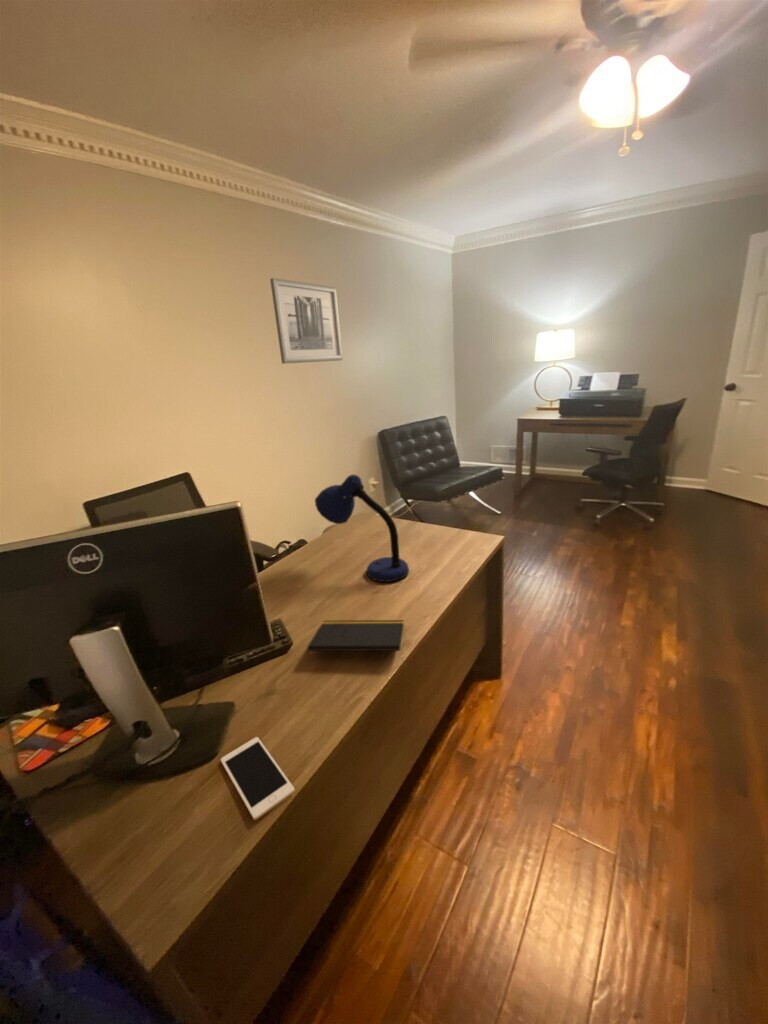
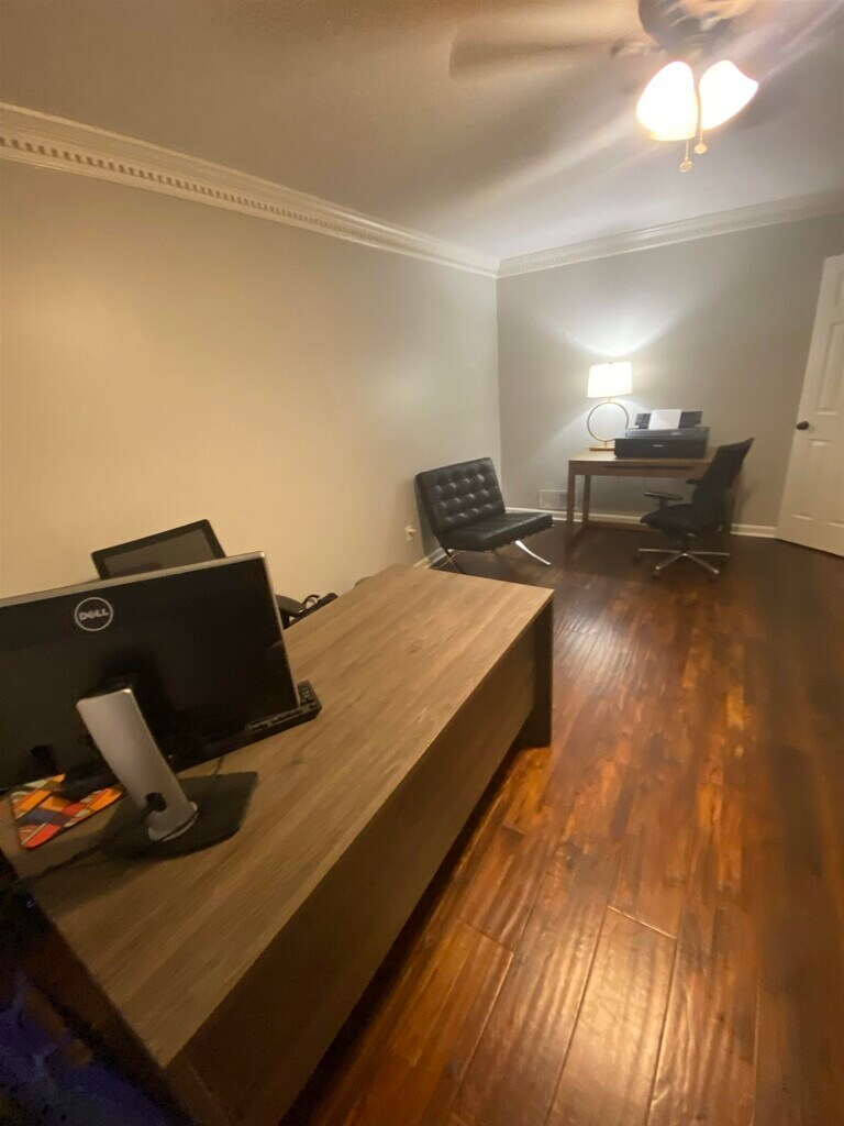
- desk lamp (350, 516)
- wall art (310, 323)
- notepad (358, 634)
- cell phone (256, 774)
